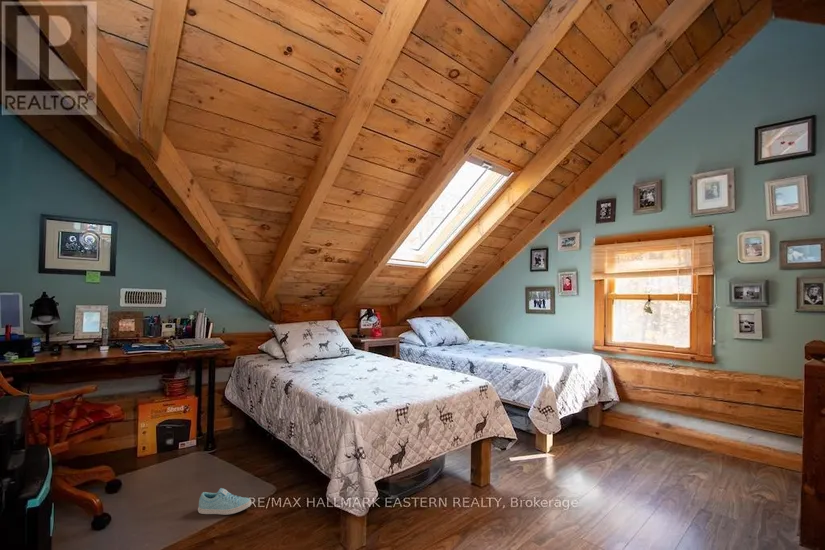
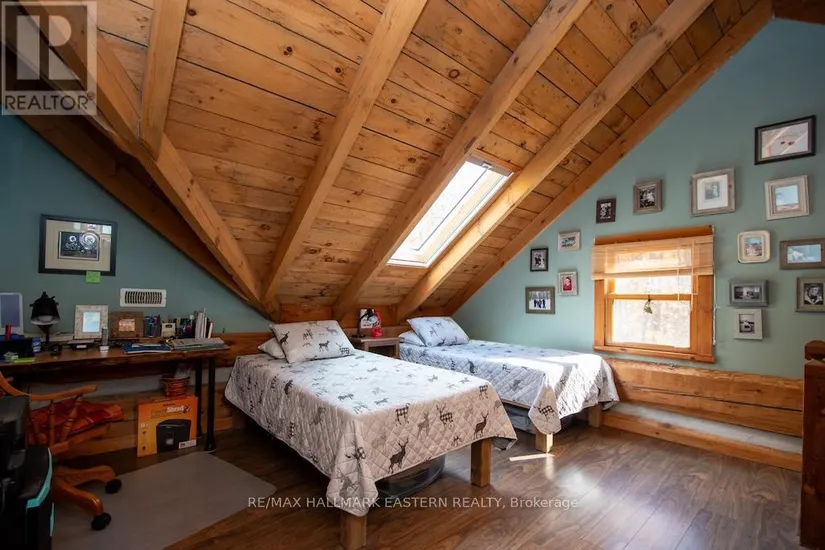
- sneaker (224, 499)
